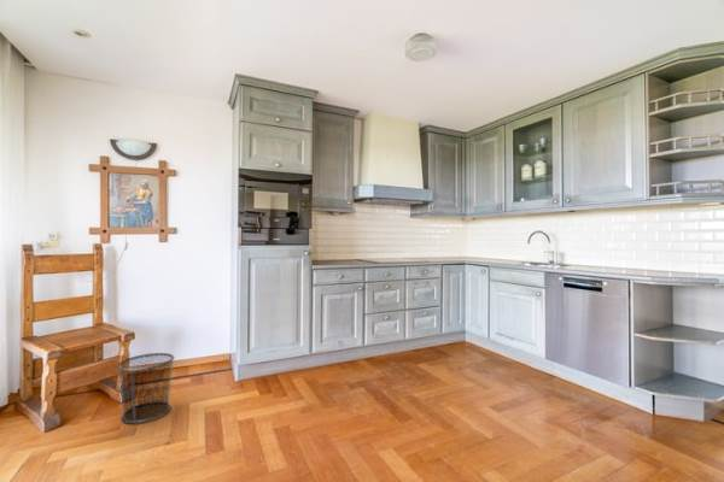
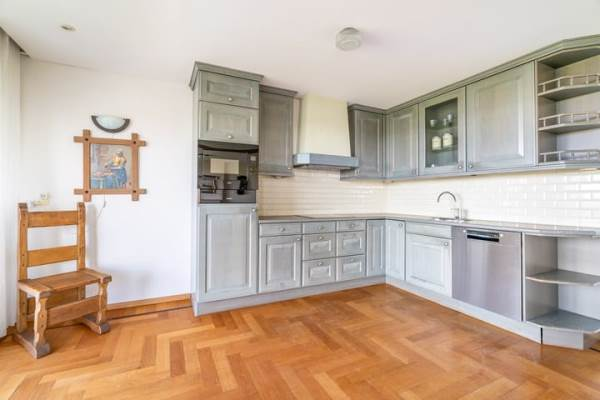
- waste bin (146, 386)
